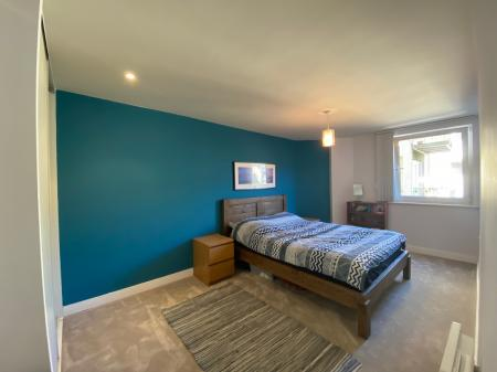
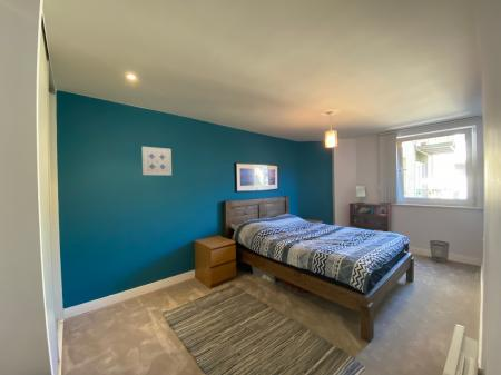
+ wastebasket (439, 251)
+ wall art (157, 161)
